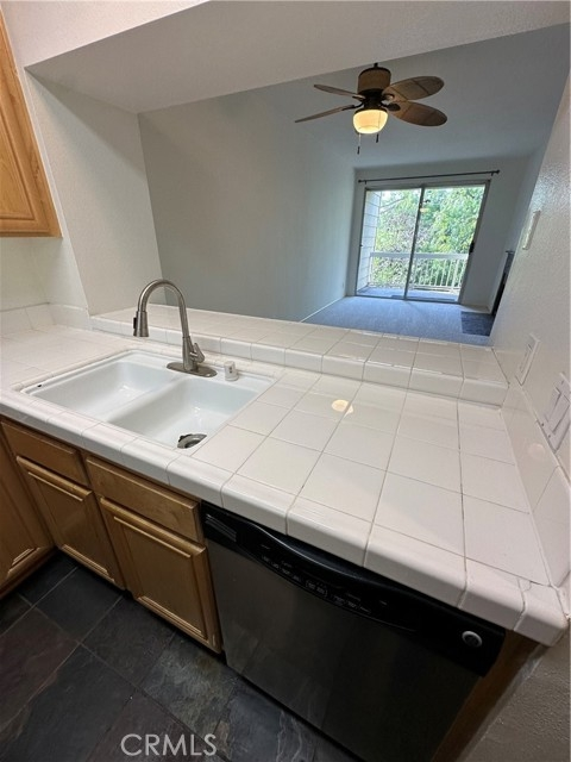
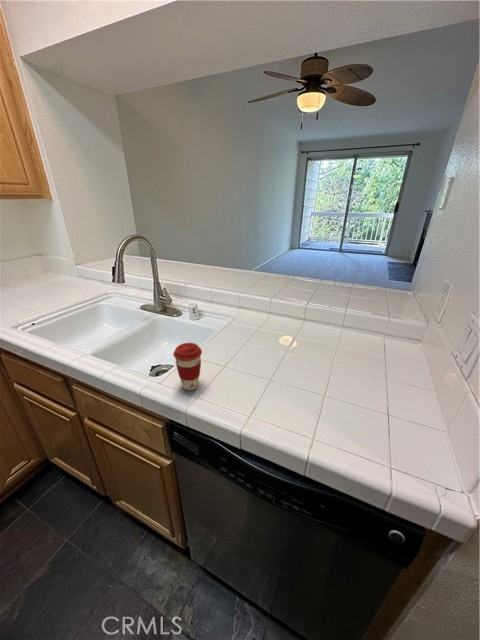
+ coffee cup (188, 367)
